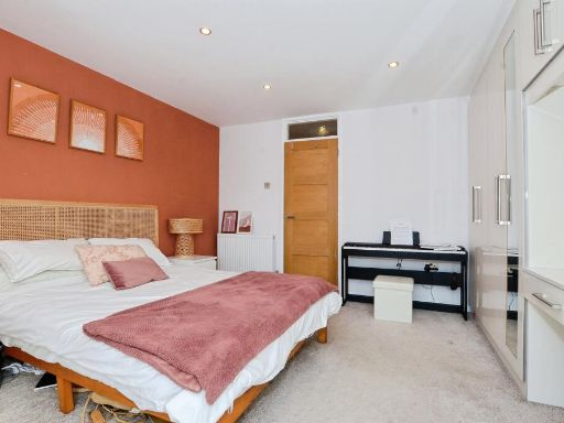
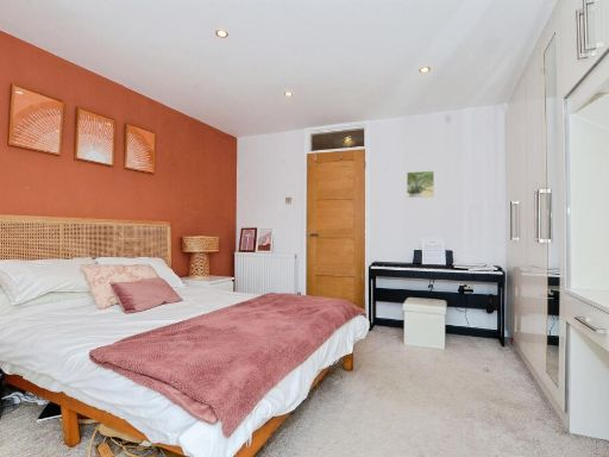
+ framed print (420, 184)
